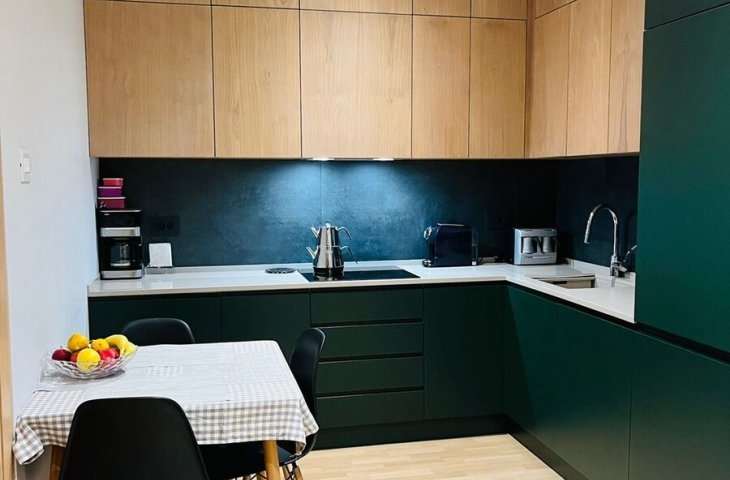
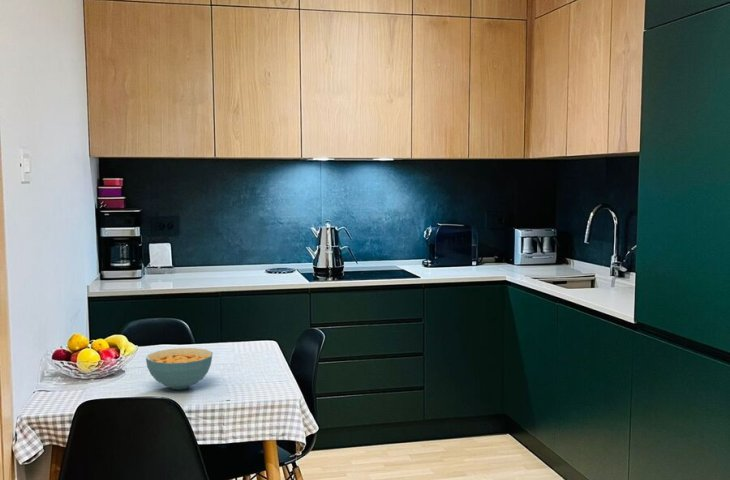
+ cereal bowl (180, 371)
